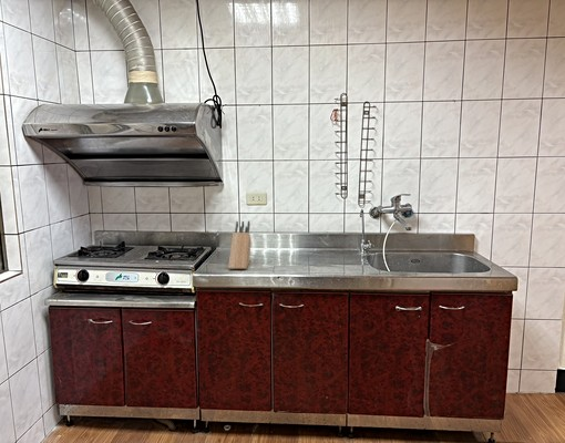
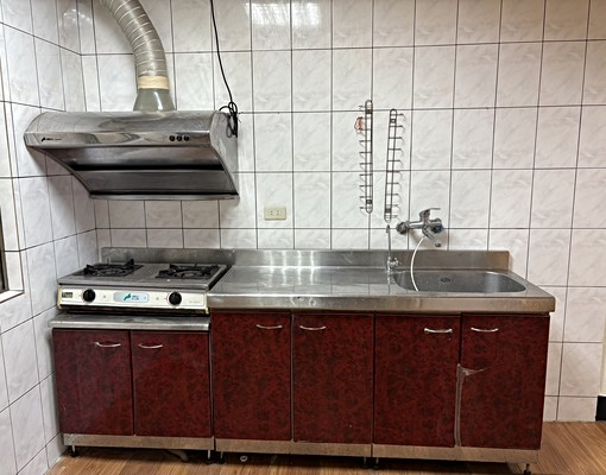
- knife block (240, 243)
